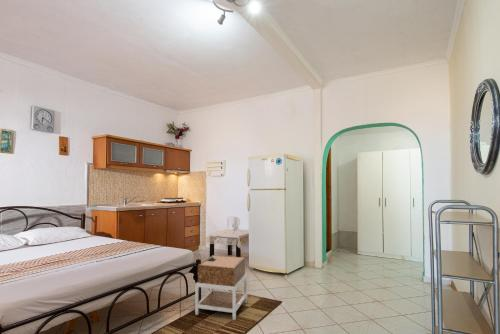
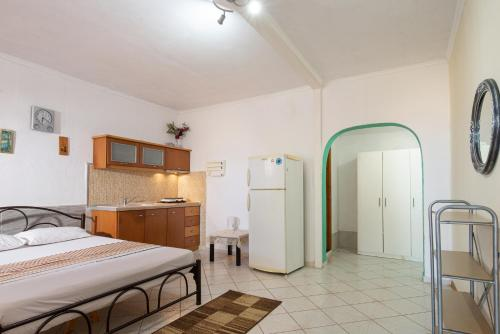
- nightstand (222, 283)
